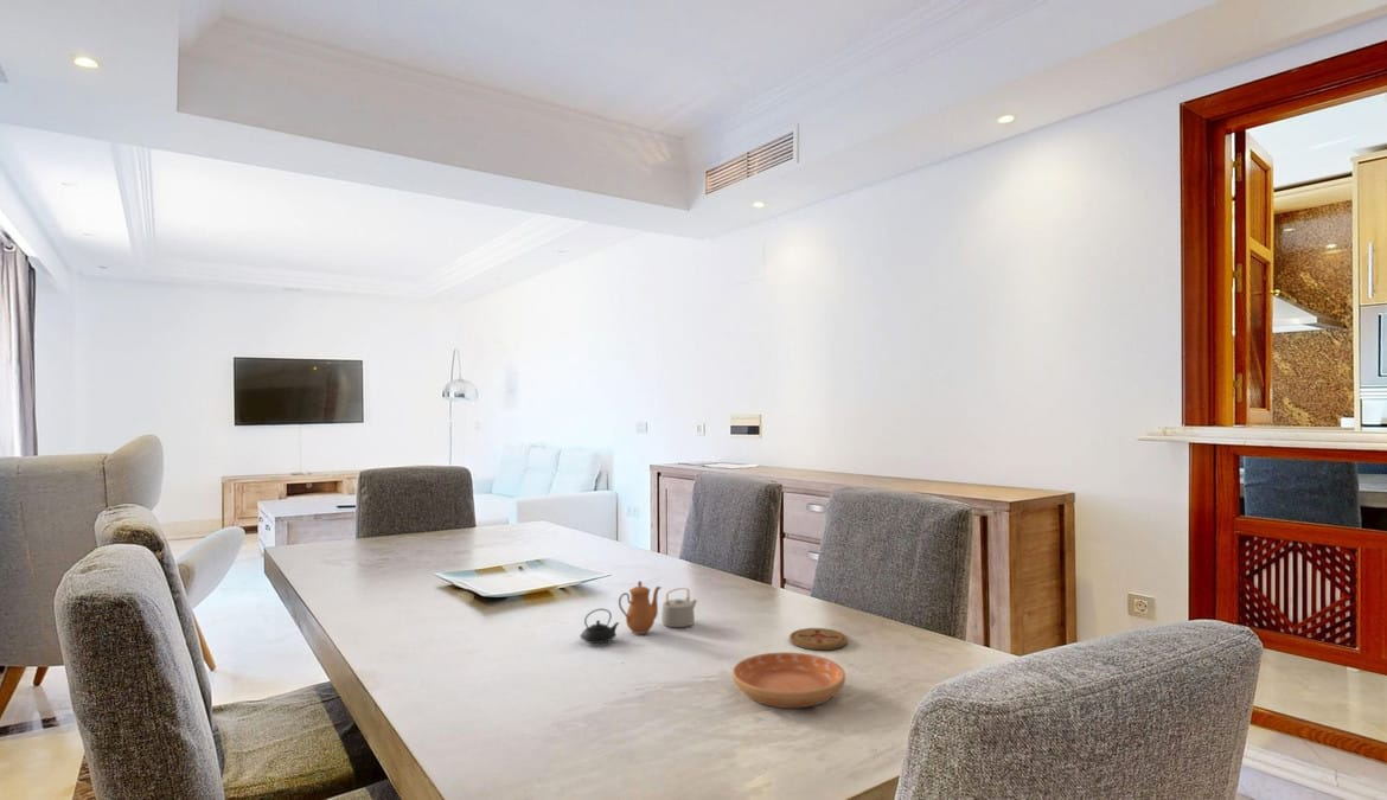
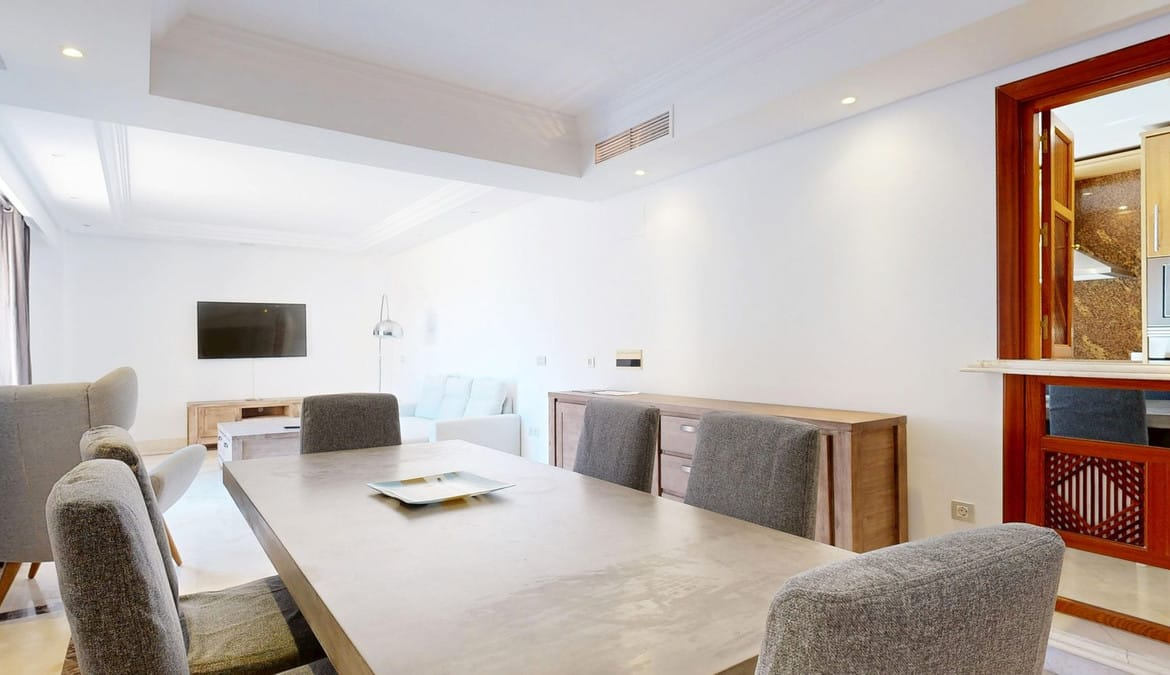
- coaster (818, 638)
- teapot (643, 606)
- saucer (788, 680)
